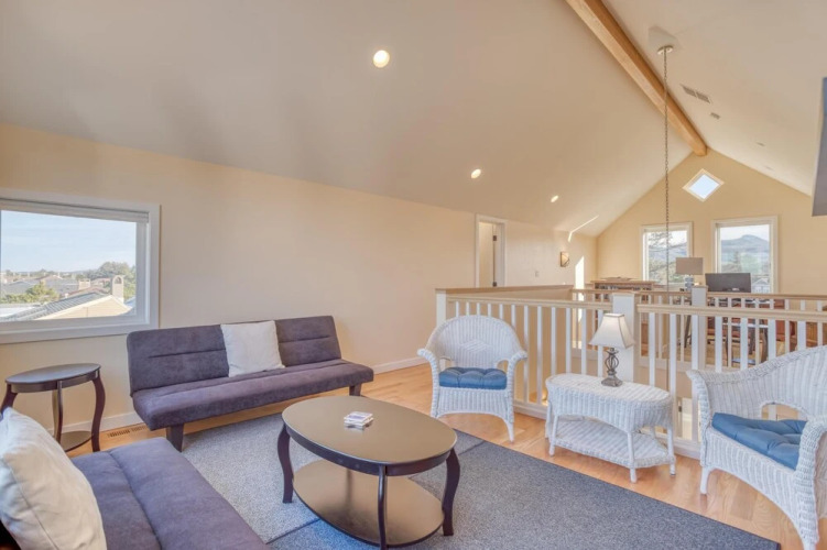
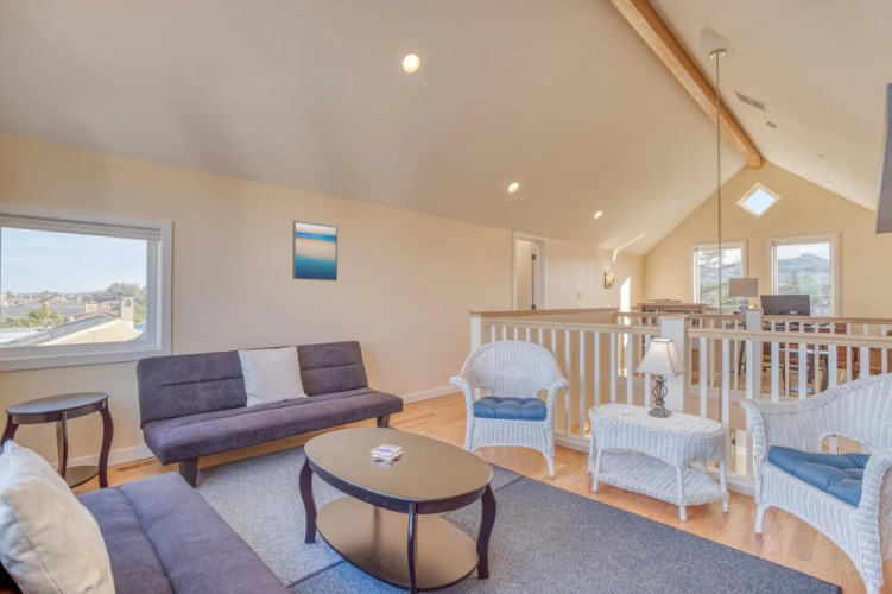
+ wall art (315, 252)
